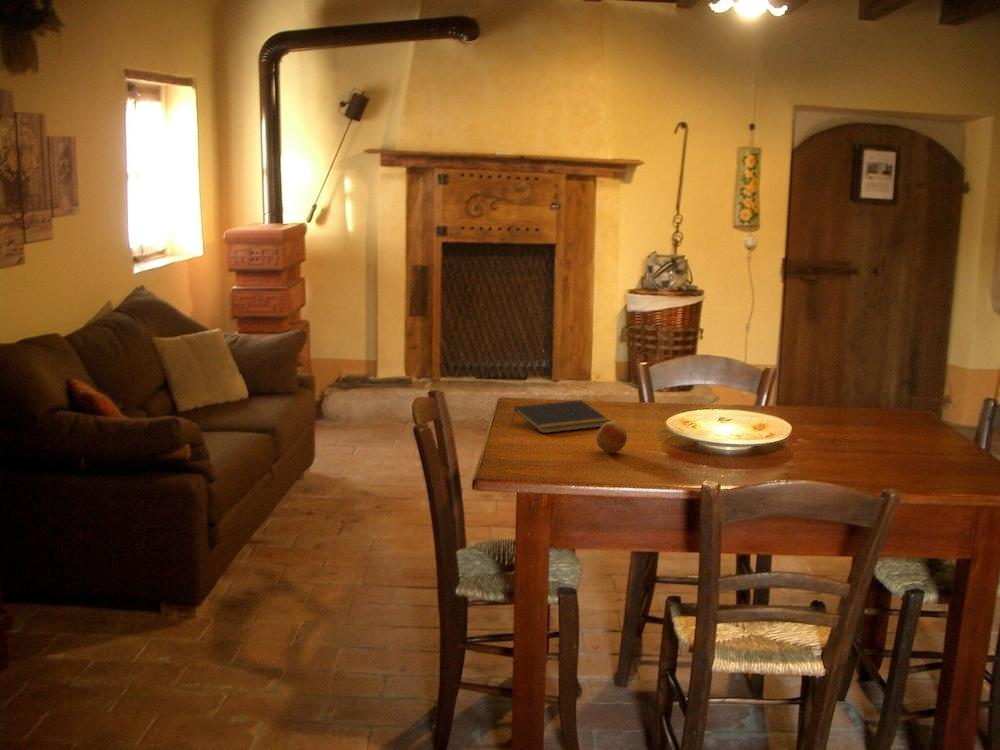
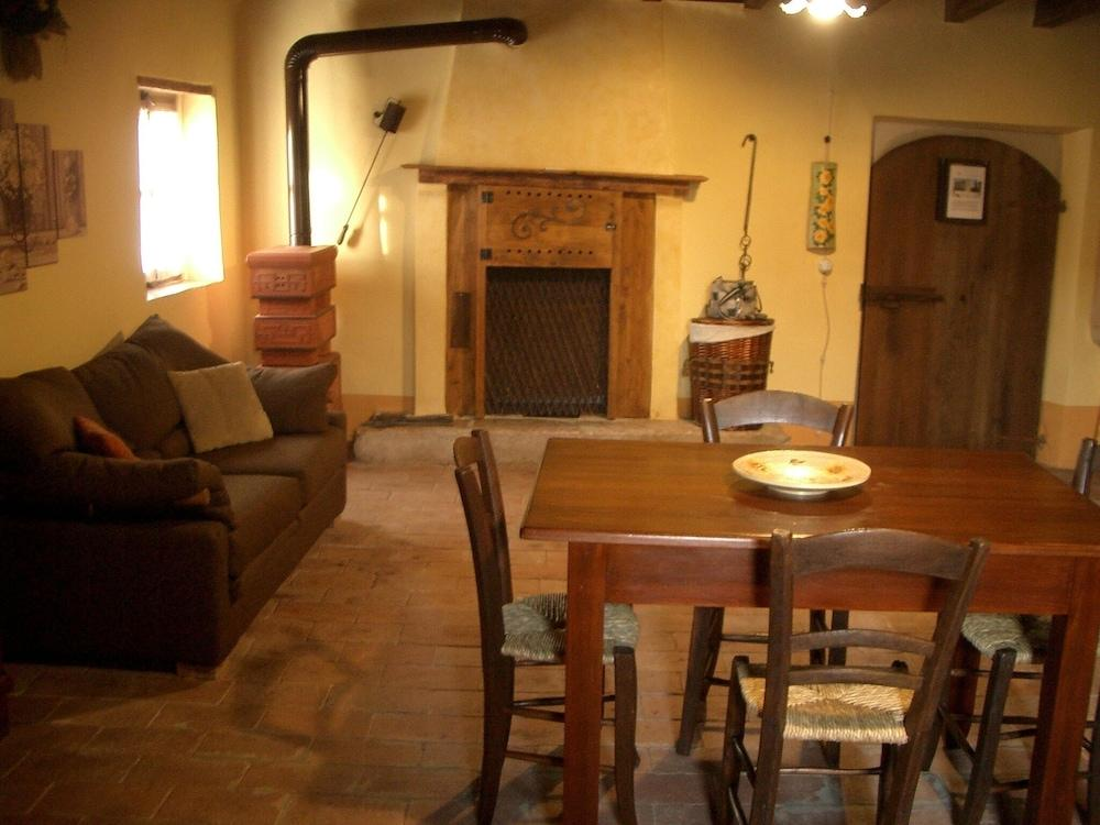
- fruit (611, 437)
- notepad (562, 416)
